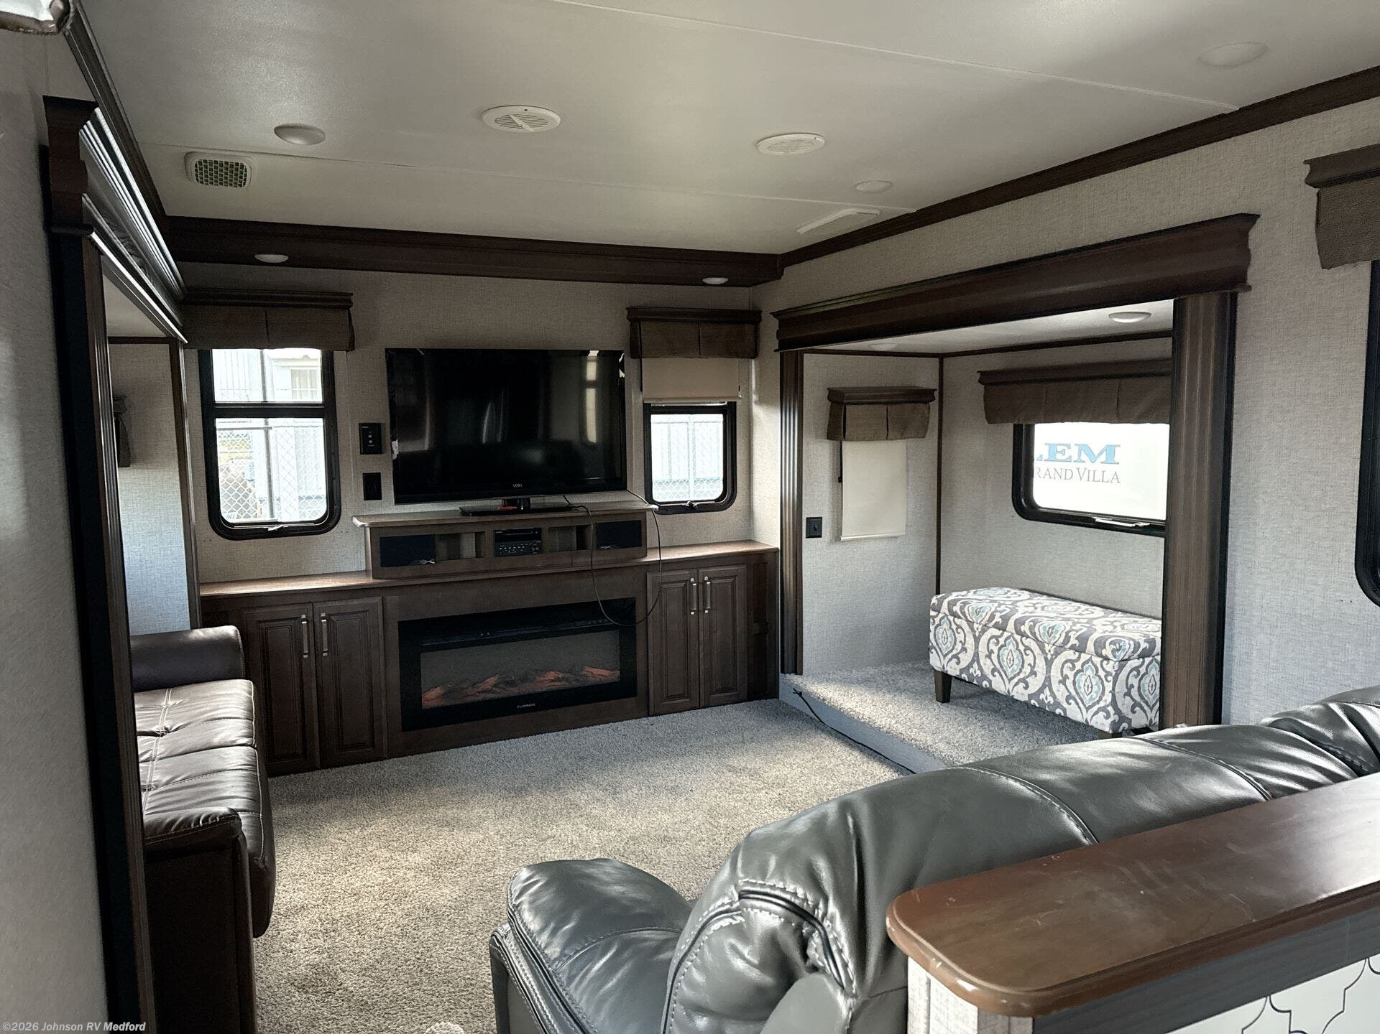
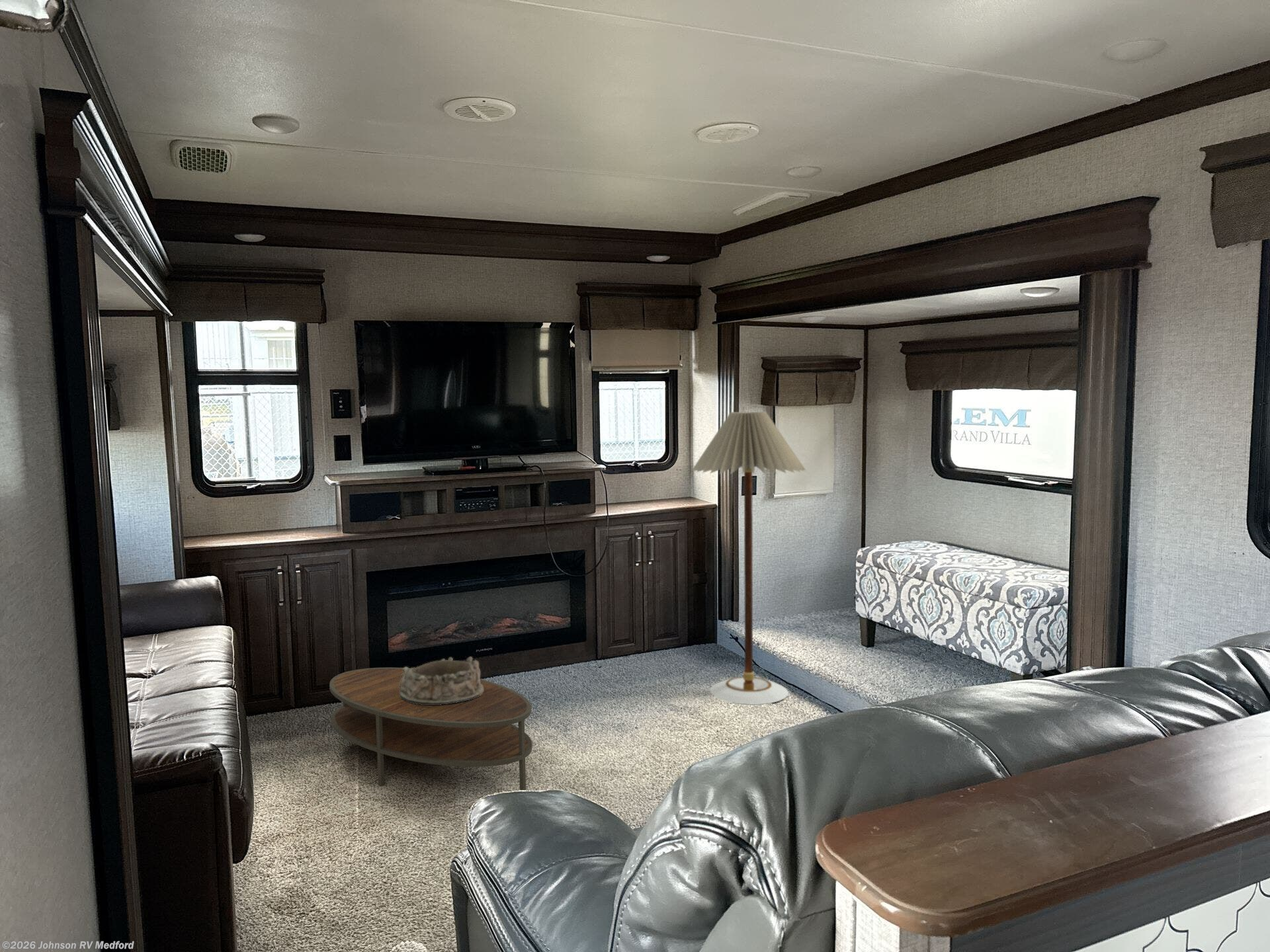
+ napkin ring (442, 678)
+ coffee table (427, 728)
+ floor lamp (748, 553)
